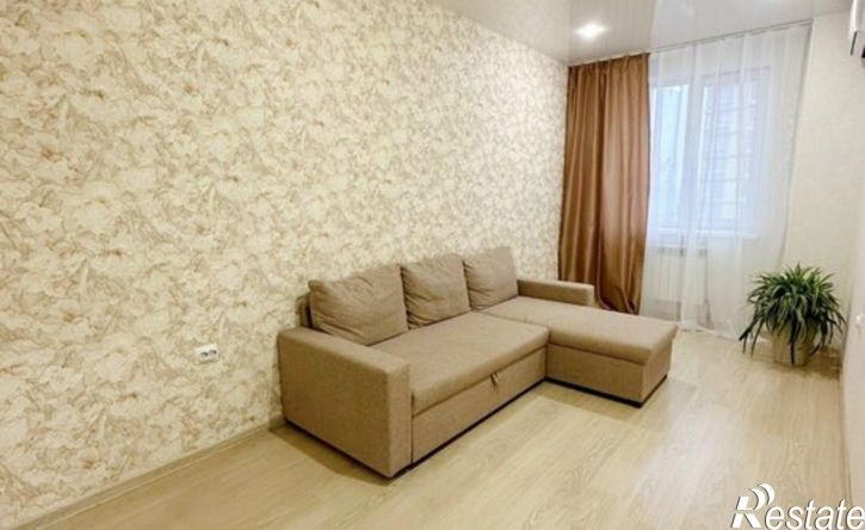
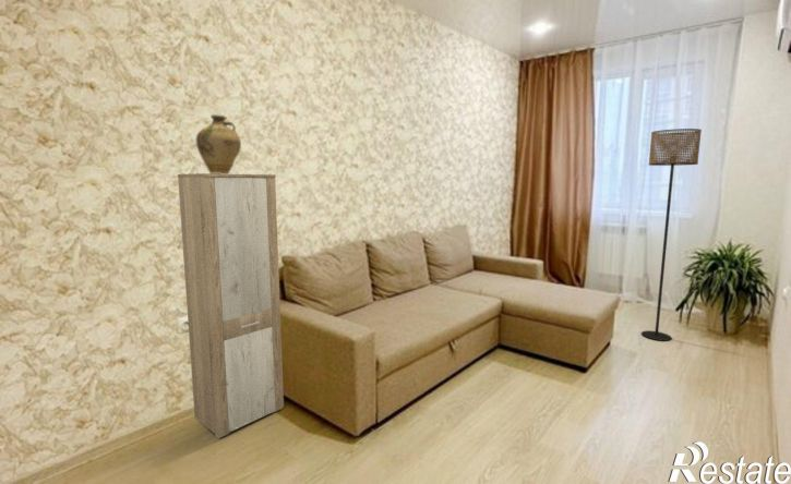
+ floor lamp (666, 237)
+ cabinet (235, 299)
+ jug (218, 144)
